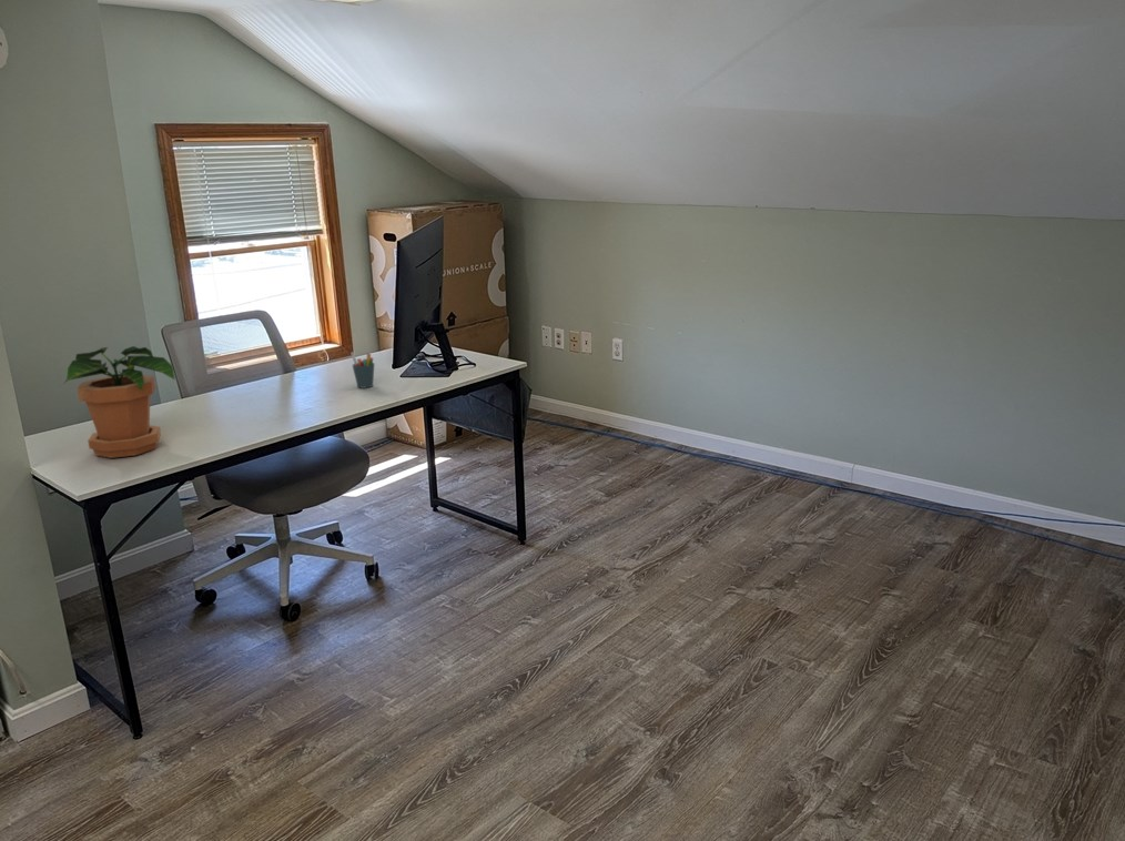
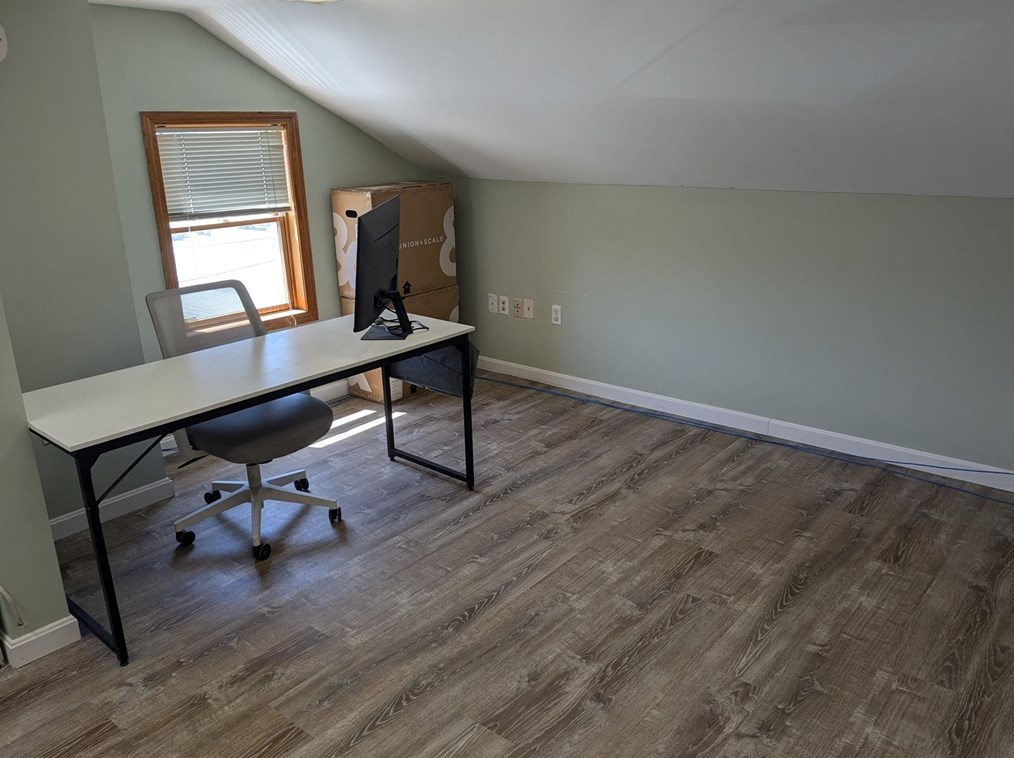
- potted plant (124, 402)
- pen holder (364, 368)
